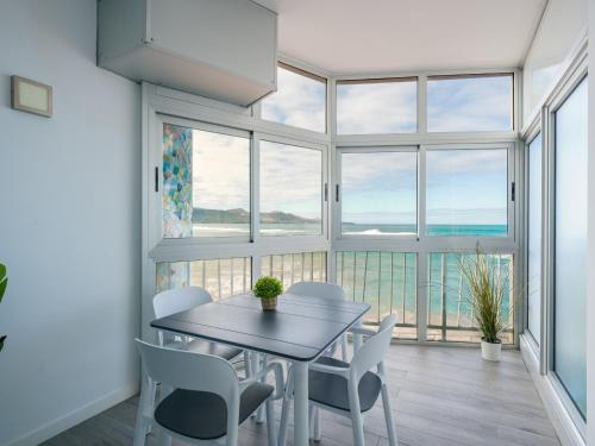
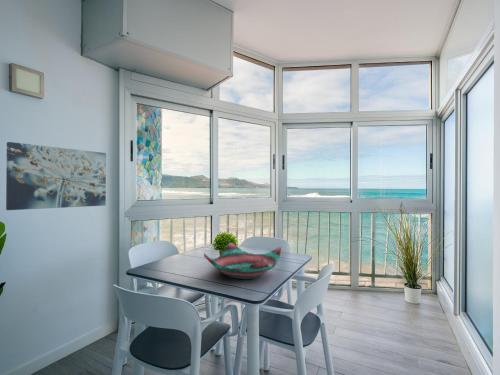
+ wall art (62, 177)
+ decorative bowl (244, 261)
